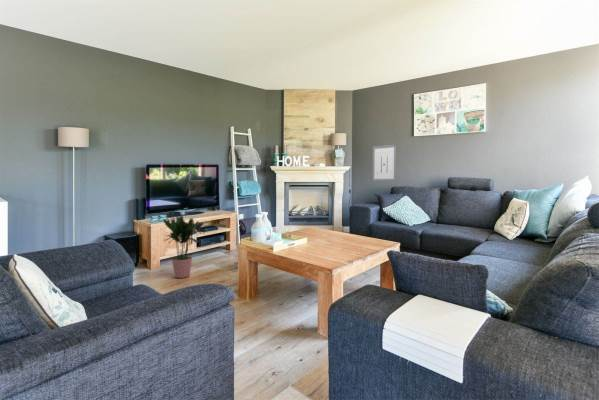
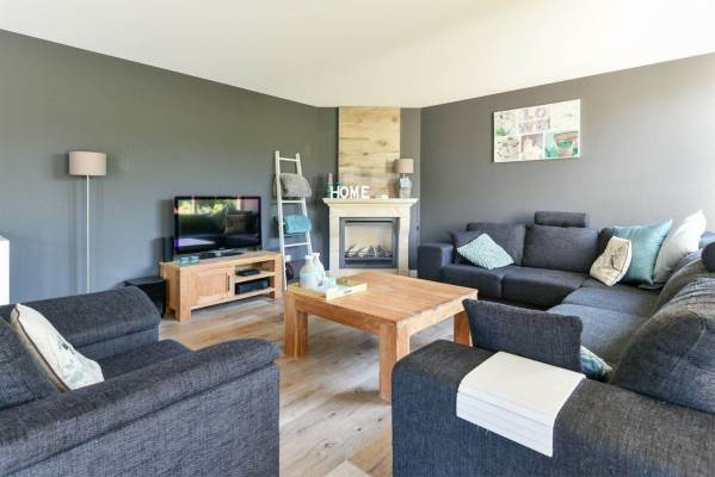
- potted plant (186, 244)
- wall art (384, 163)
